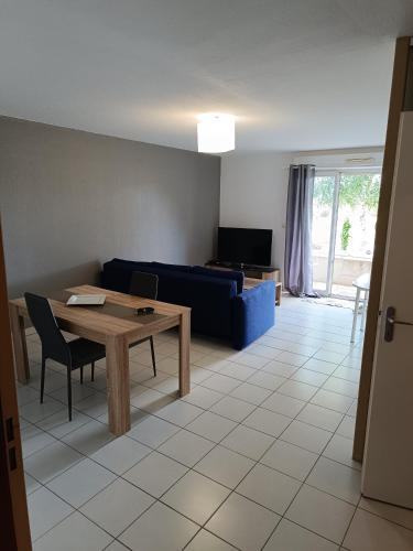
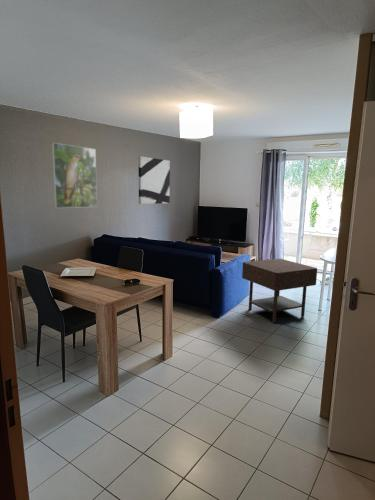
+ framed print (76, 177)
+ side table (277, 289)
+ wall art (154, 181)
